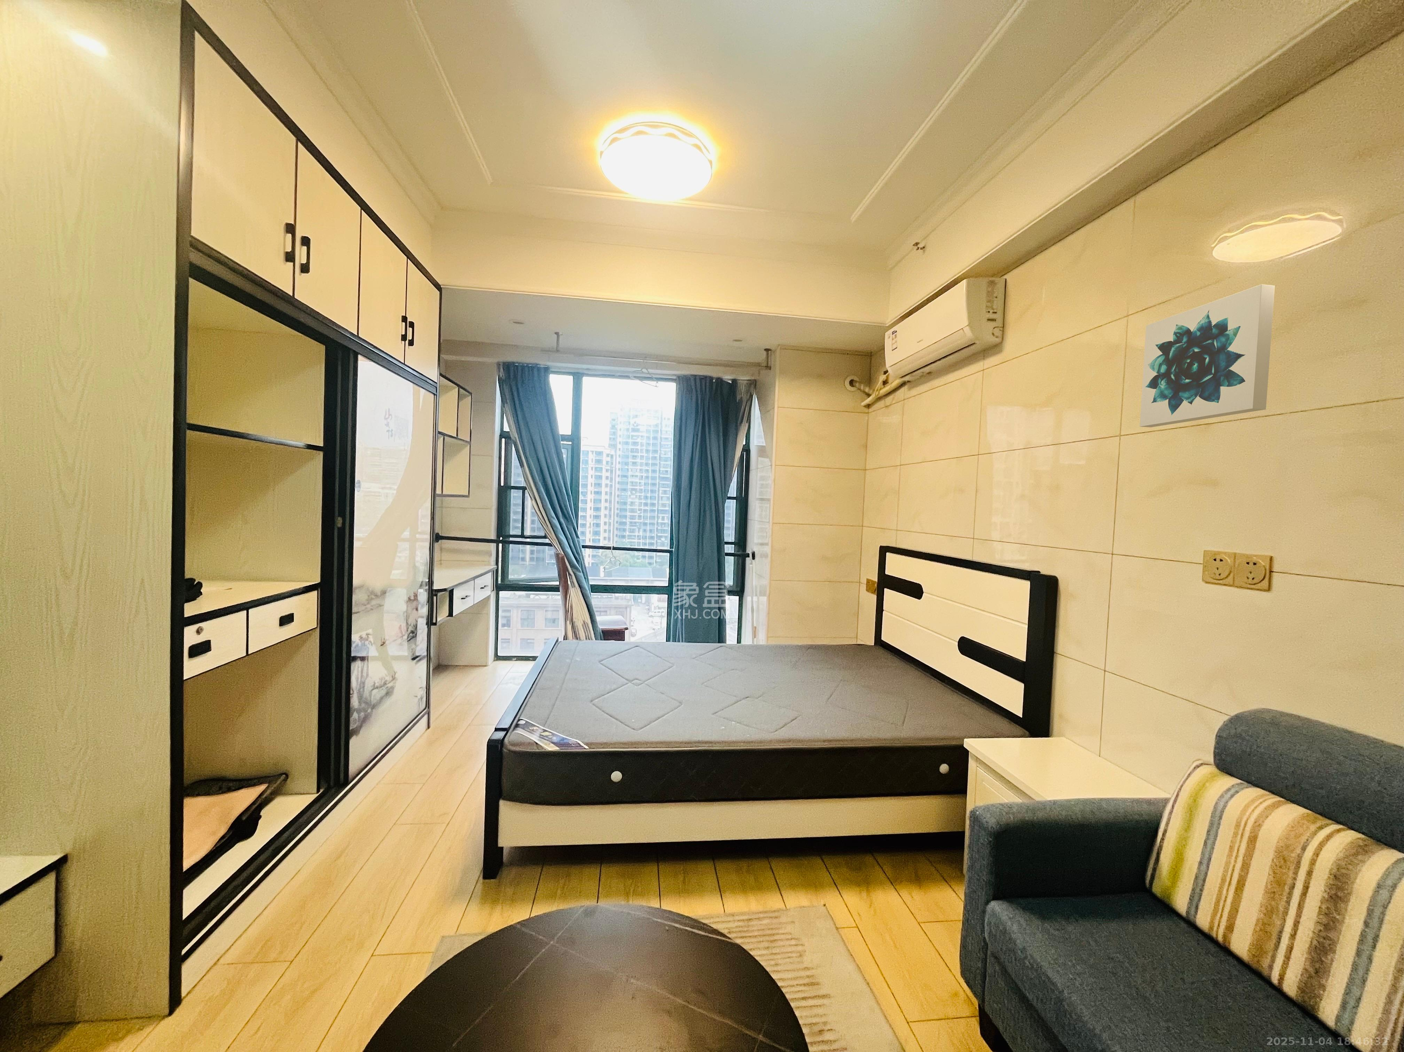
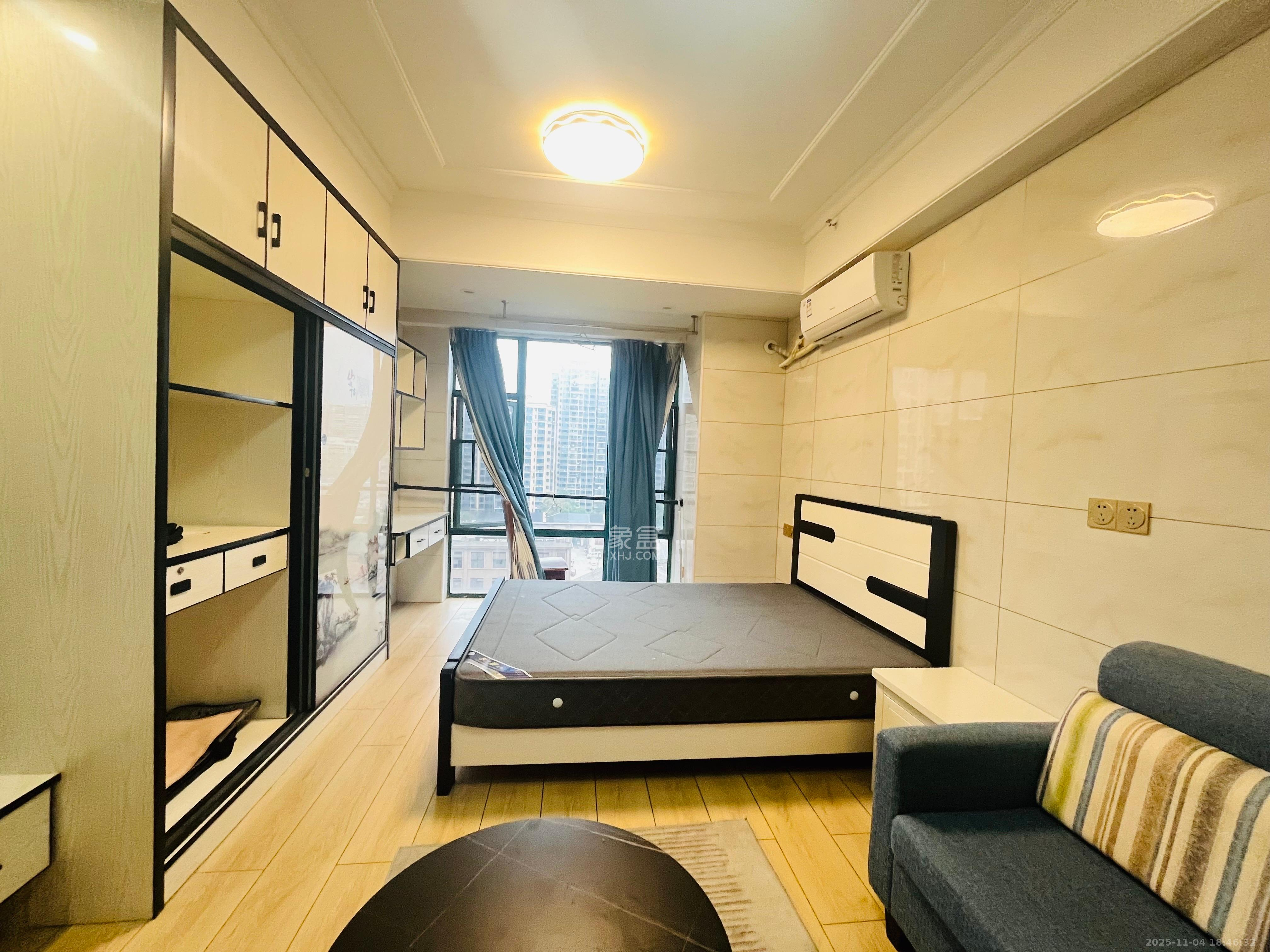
- wall art (1201, 364)
